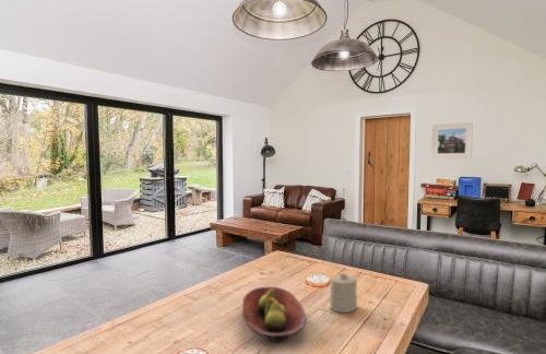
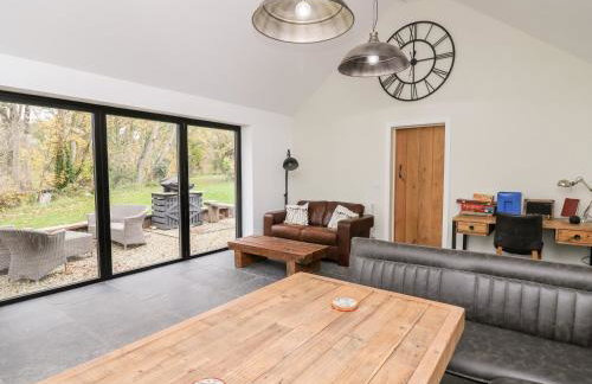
- fruit bowl (272, 308)
- candle (343, 290)
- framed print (451, 141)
